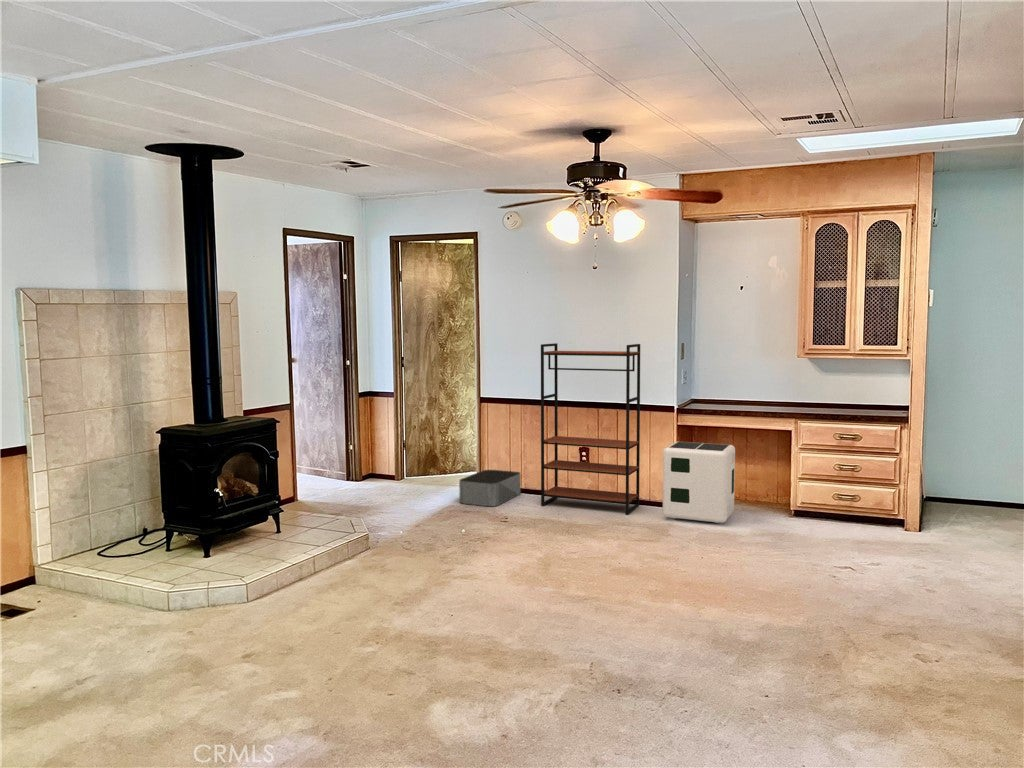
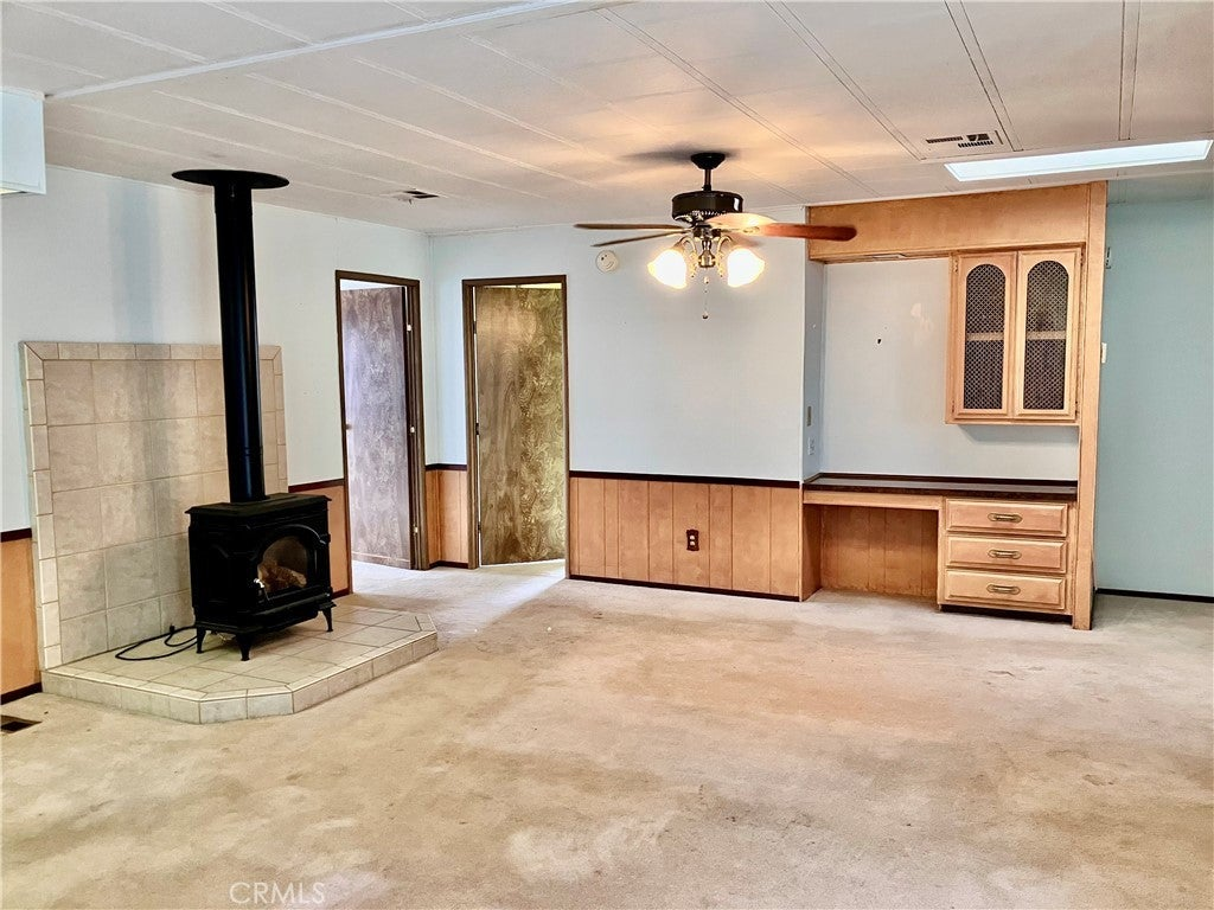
- storage bin (490, 487)
- bookshelf (590, 438)
- air purifier (699, 481)
